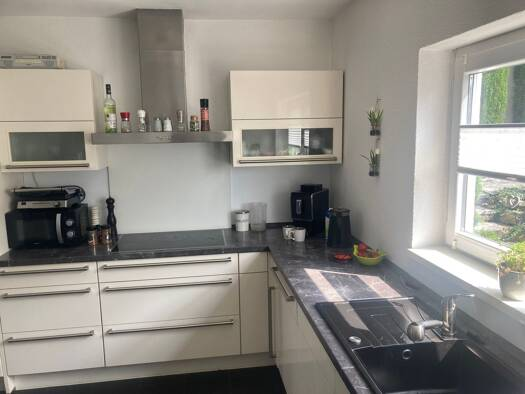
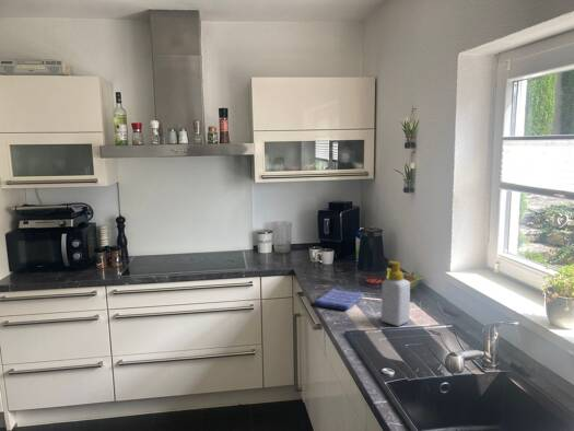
+ soap bottle (396, 292)
+ dish towel (339, 298)
